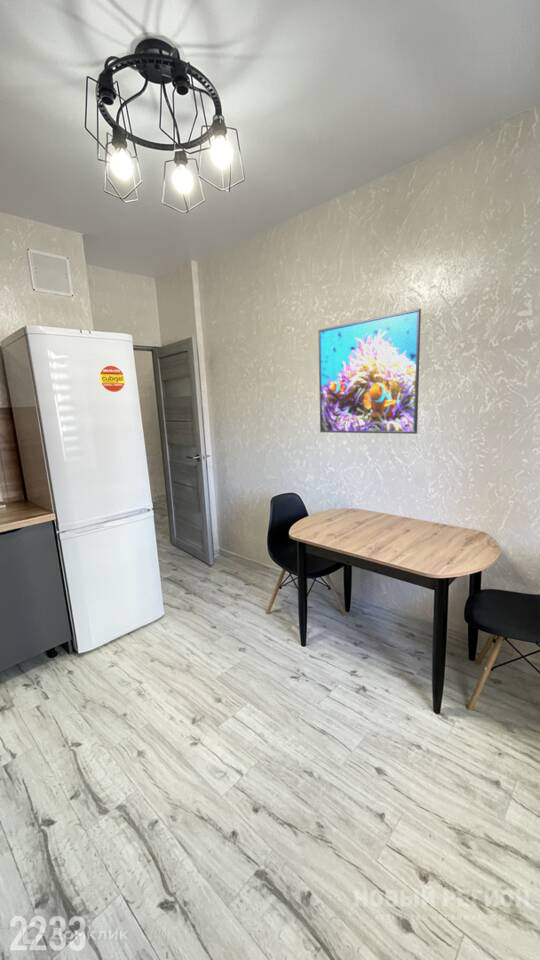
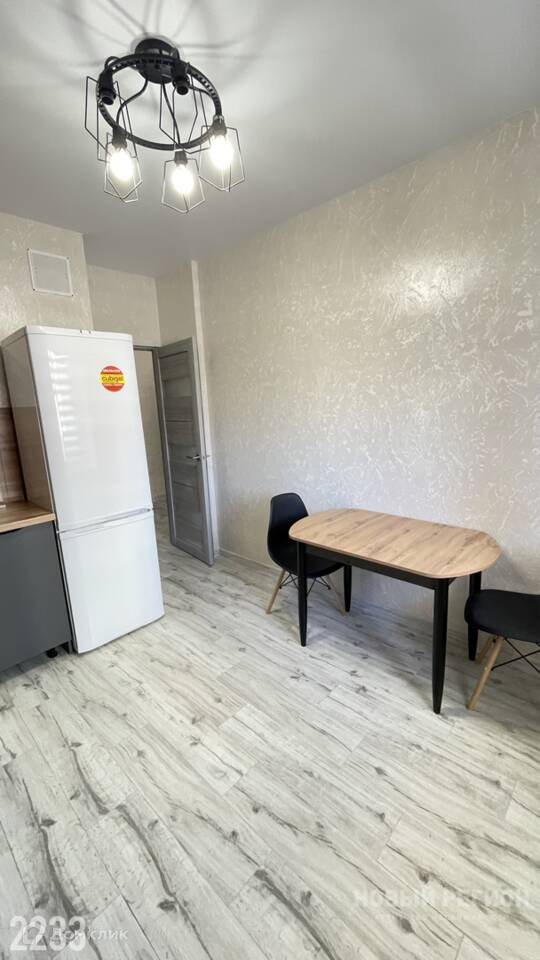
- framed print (364, 378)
